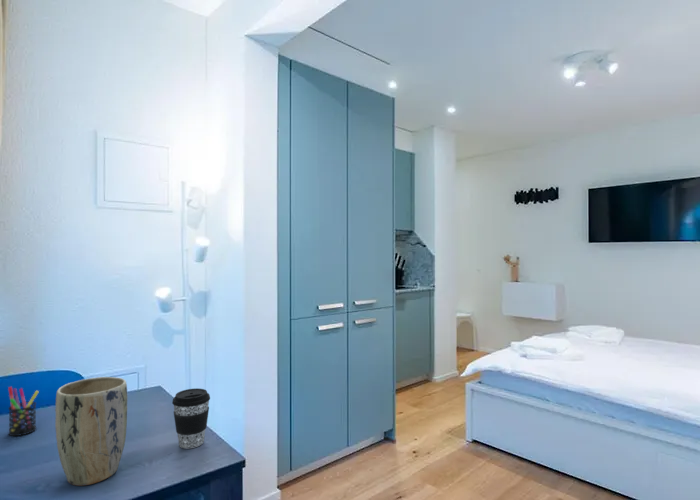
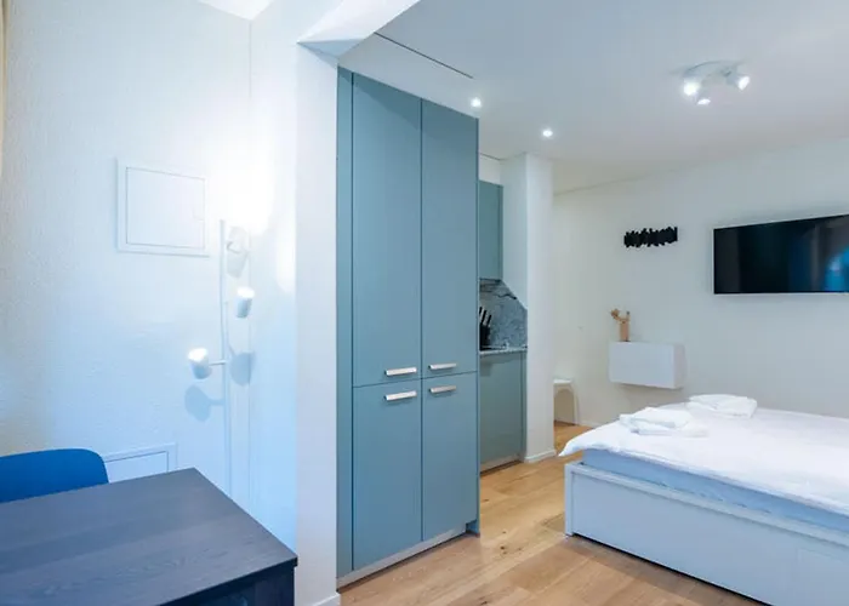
- pen holder (19, 409)
- coffee cup (191, 418)
- plant pot (92, 429)
